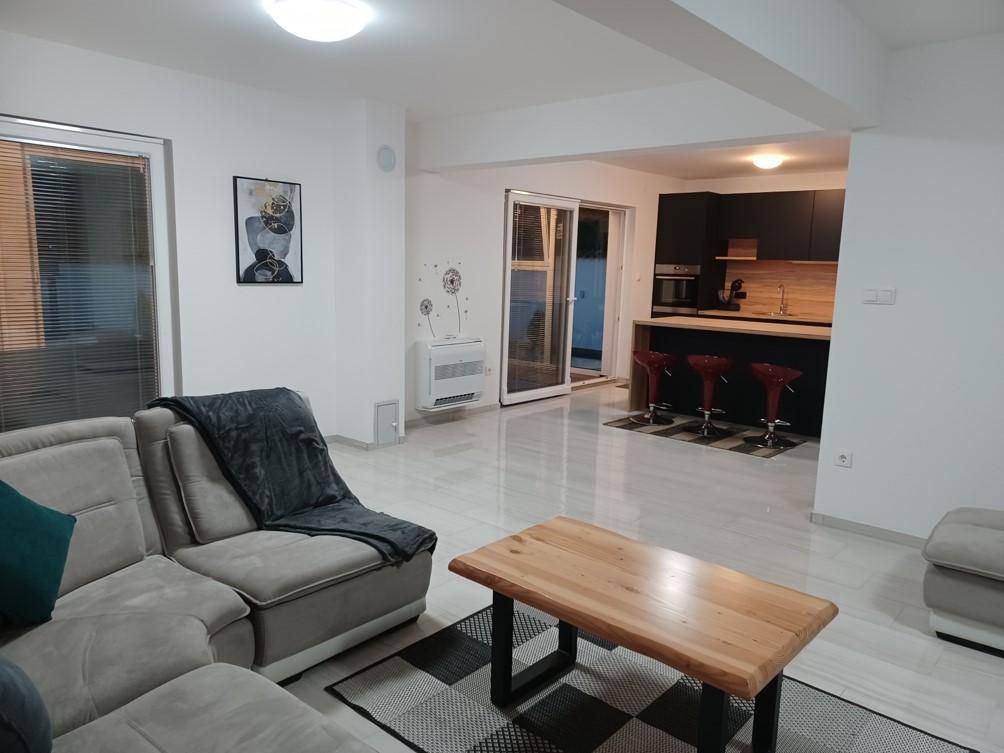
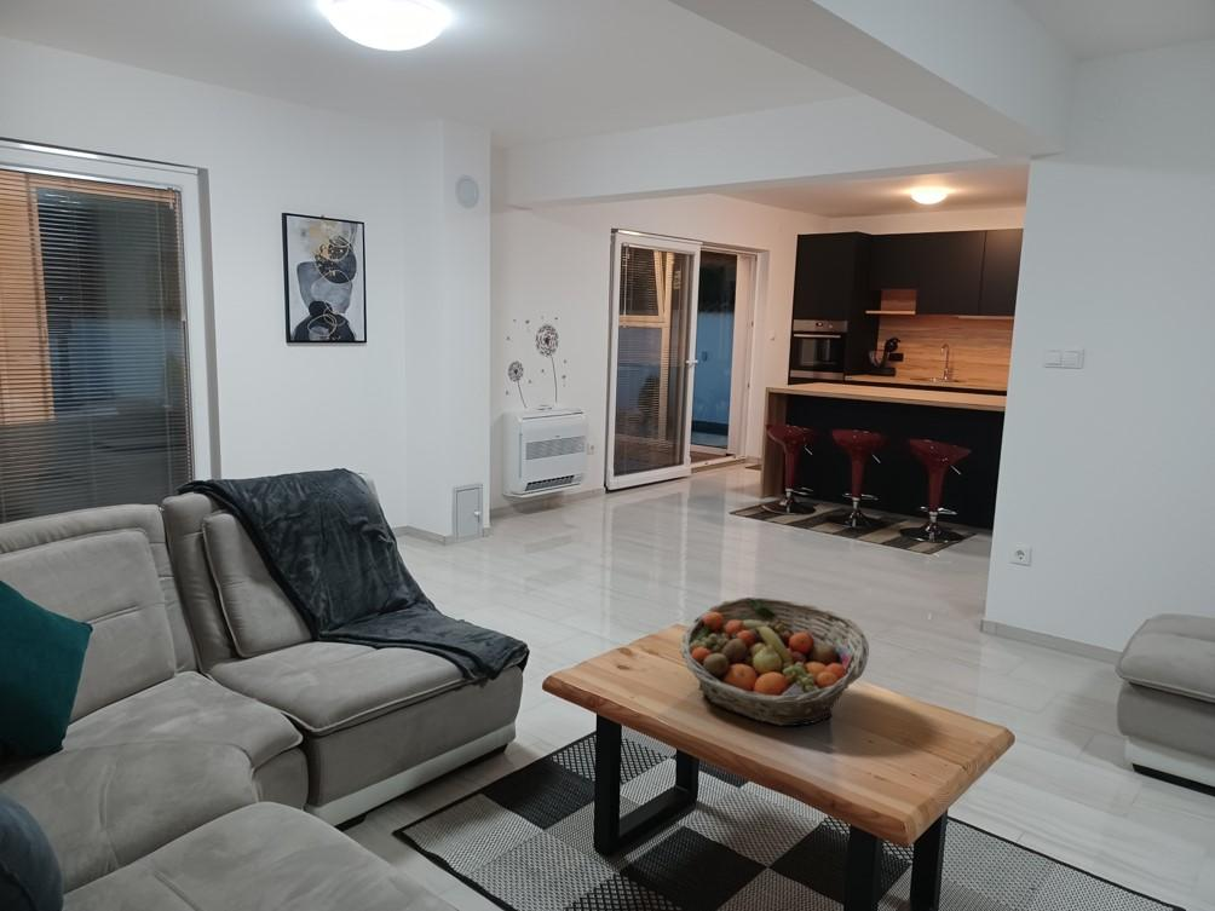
+ fruit basket (771, 658)
